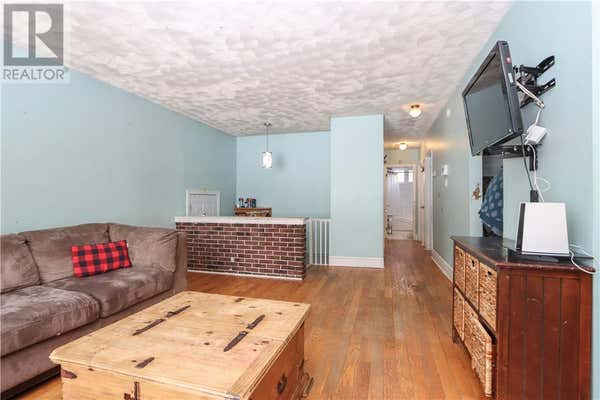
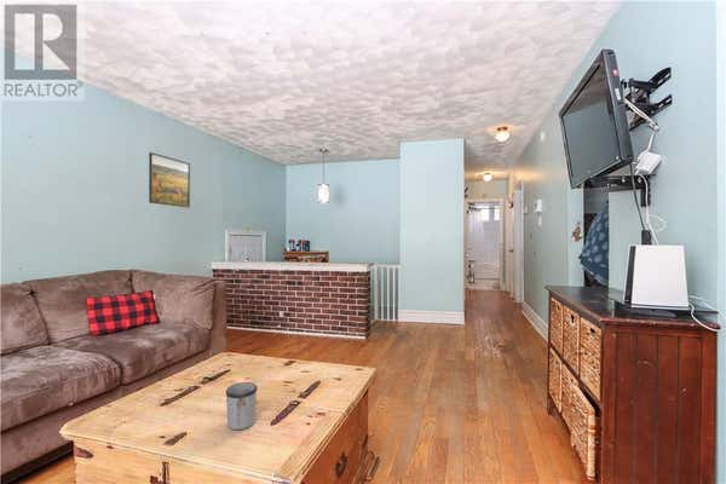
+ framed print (171, 182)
+ mug (242, 404)
